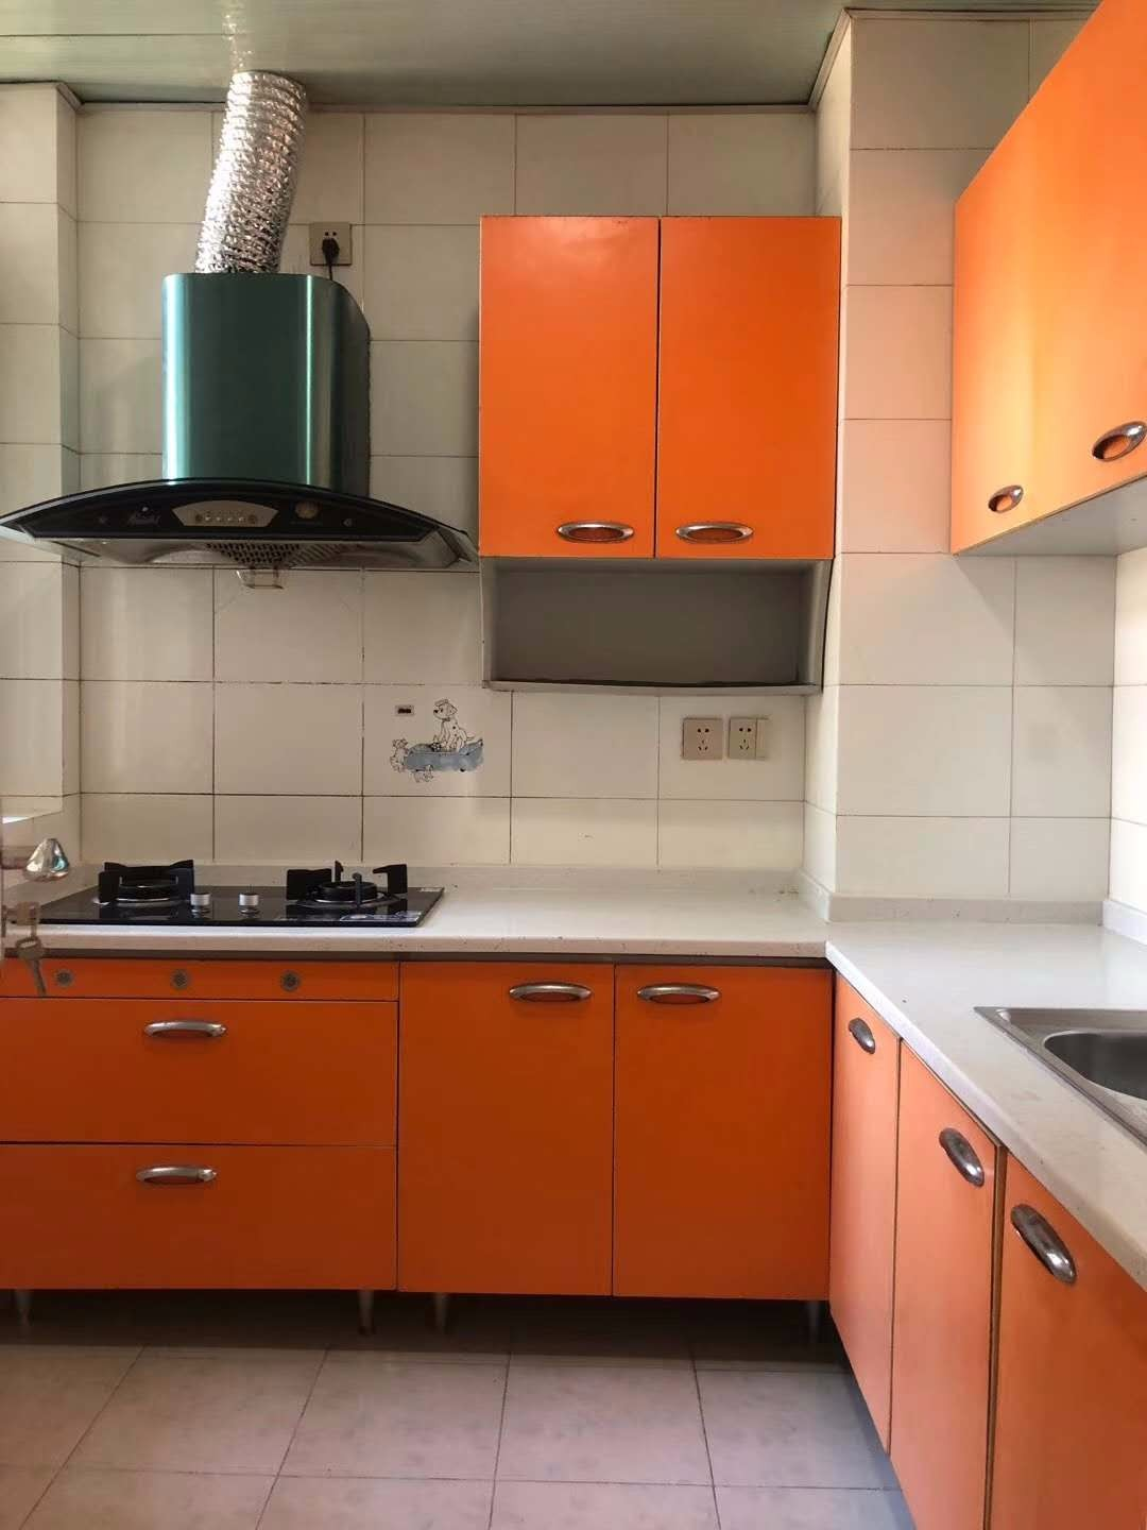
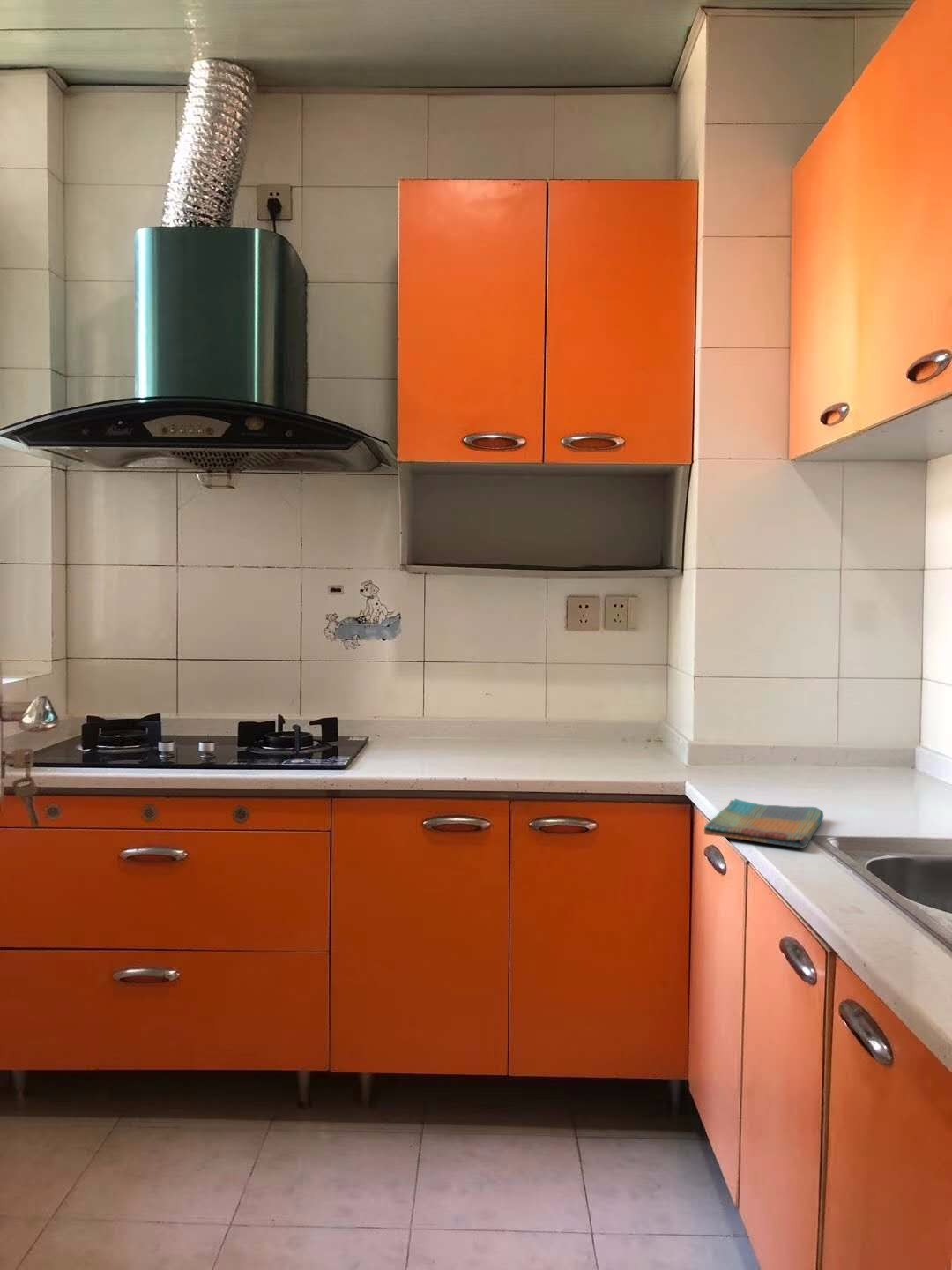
+ dish towel (765, 821)
